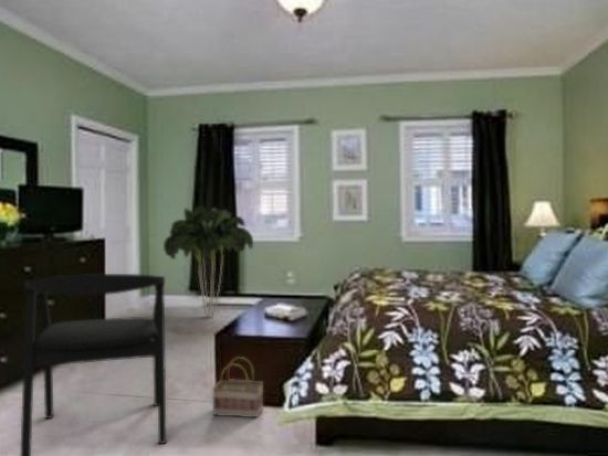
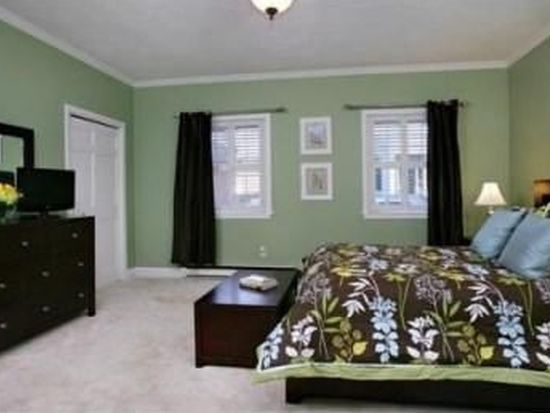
- indoor plant (208, 258)
- armchair (99, 349)
- basket (238, 385)
